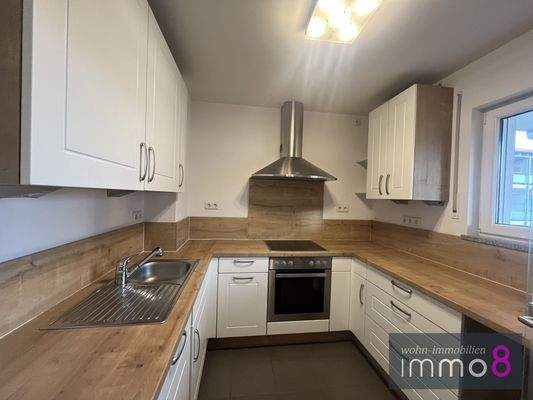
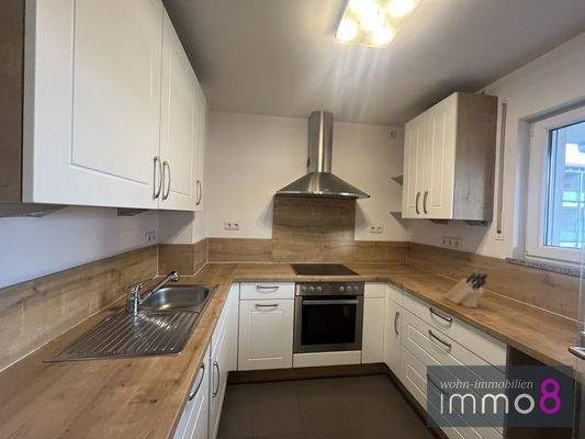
+ knife block (465, 286)
